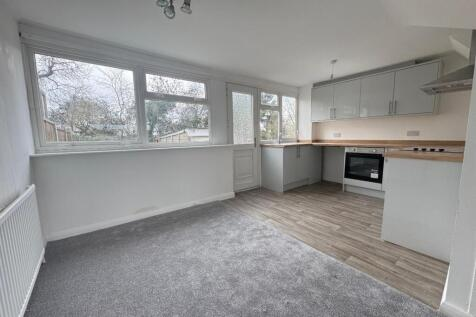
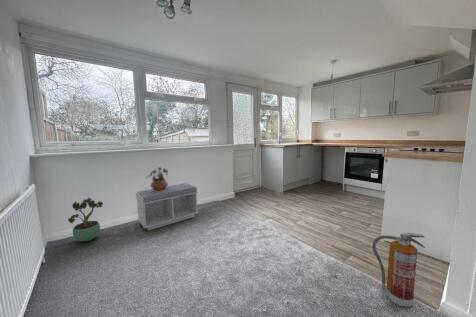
+ bench (168, 204)
+ potted plant (87, 218)
+ potted plant (156, 179)
+ fire extinguisher (396, 266)
